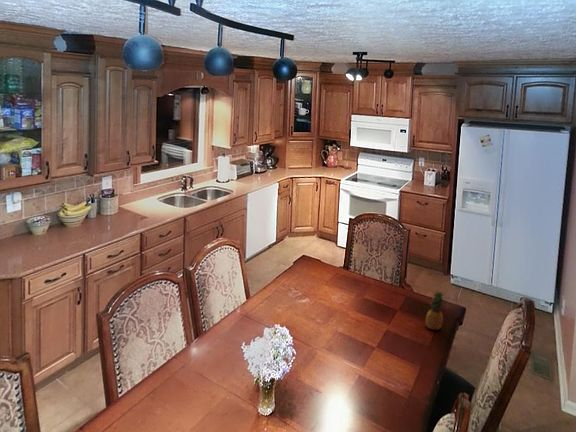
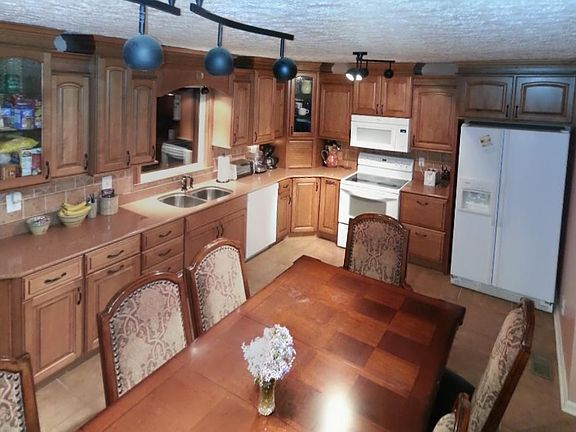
- fruit (435, 308)
